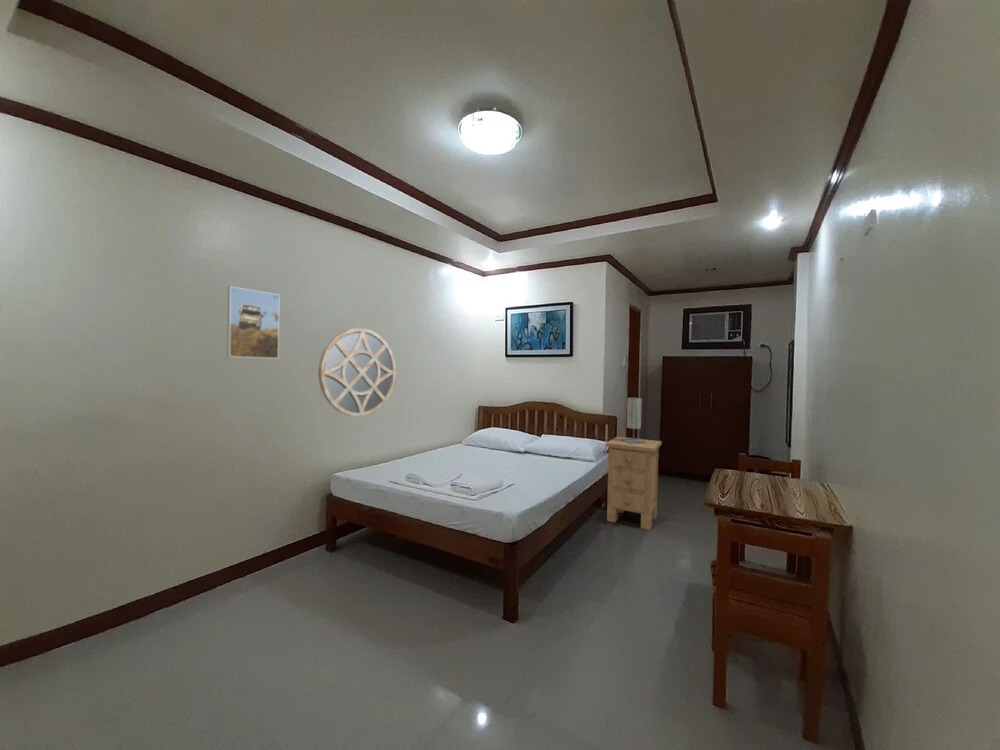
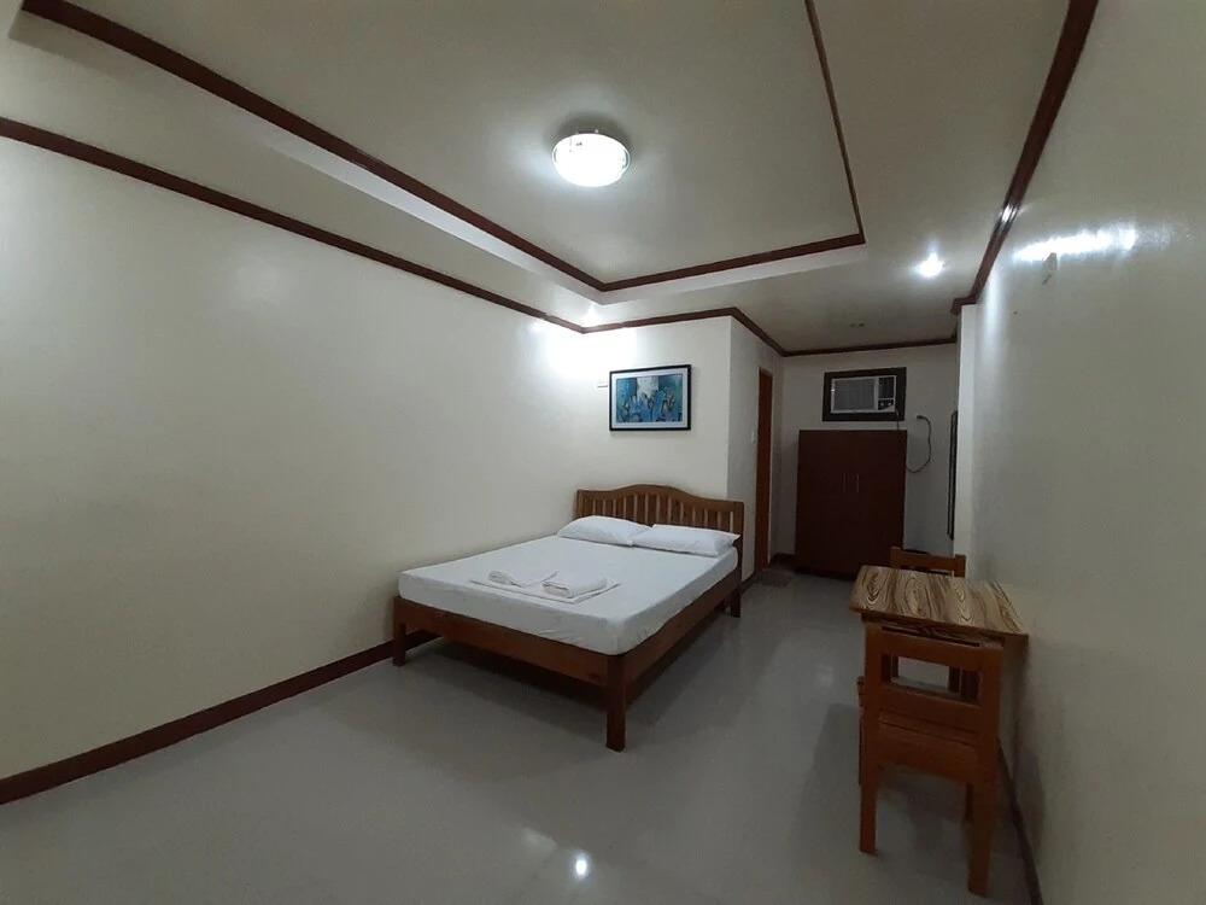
- table lamp (634, 419)
- home mirror (360, 372)
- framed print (254, 324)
- nightstand (632, 481)
